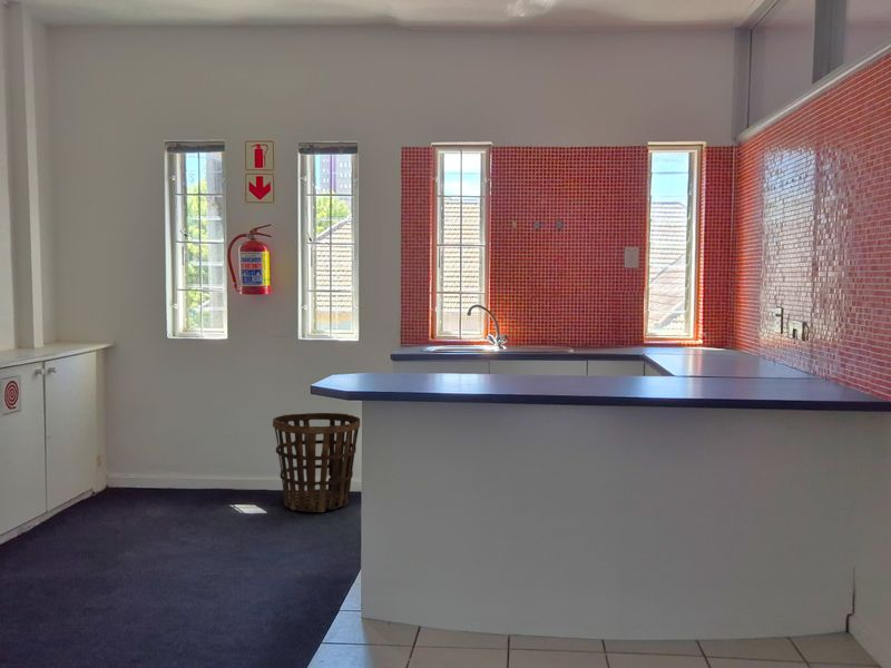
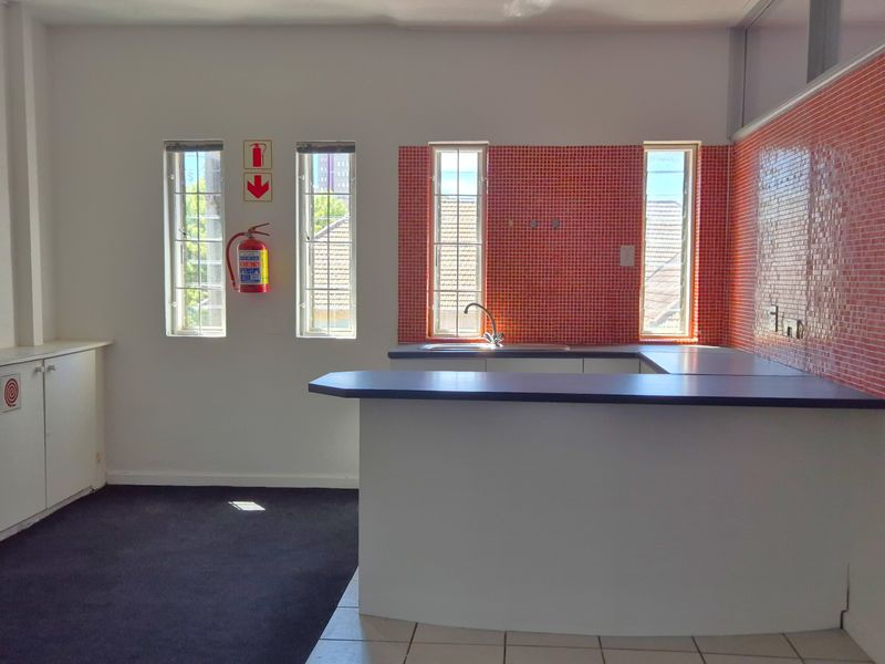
- basket (316, 459)
